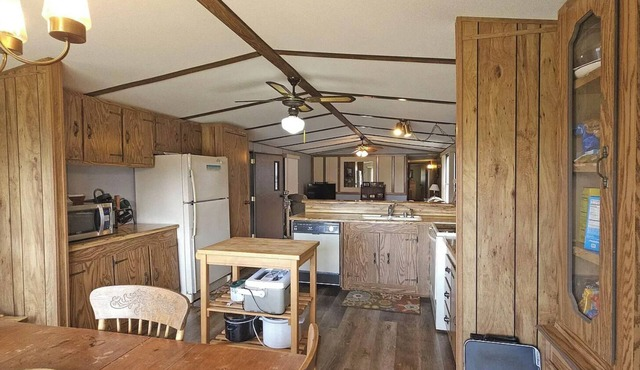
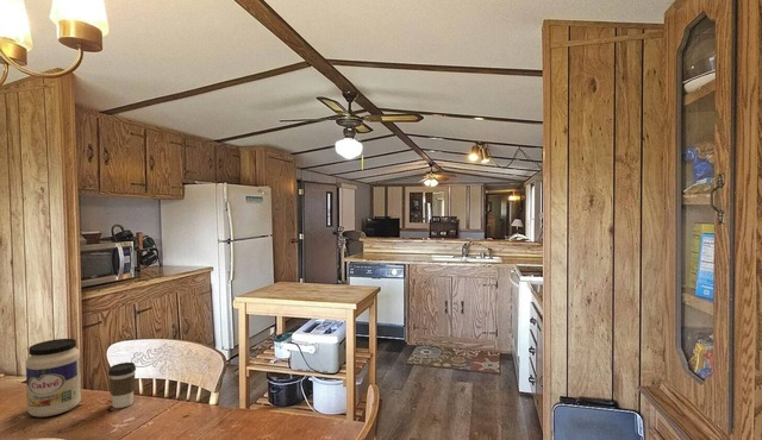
+ coffee cup (123, 384)
+ jar (54, 376)
